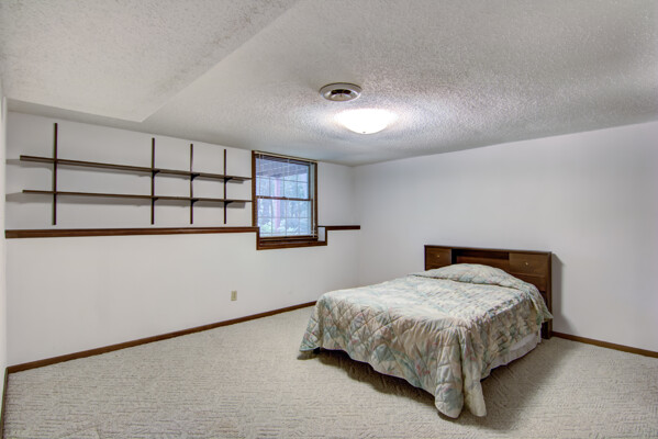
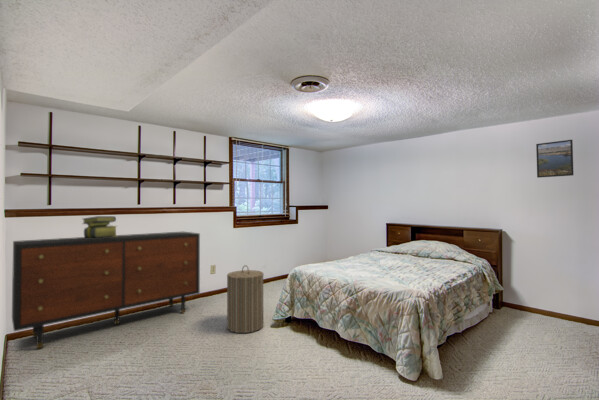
+ stack of books (99, 226)
+ dresser (117, 280)
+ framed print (554, 159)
+ laundry hamper (245, 295)
